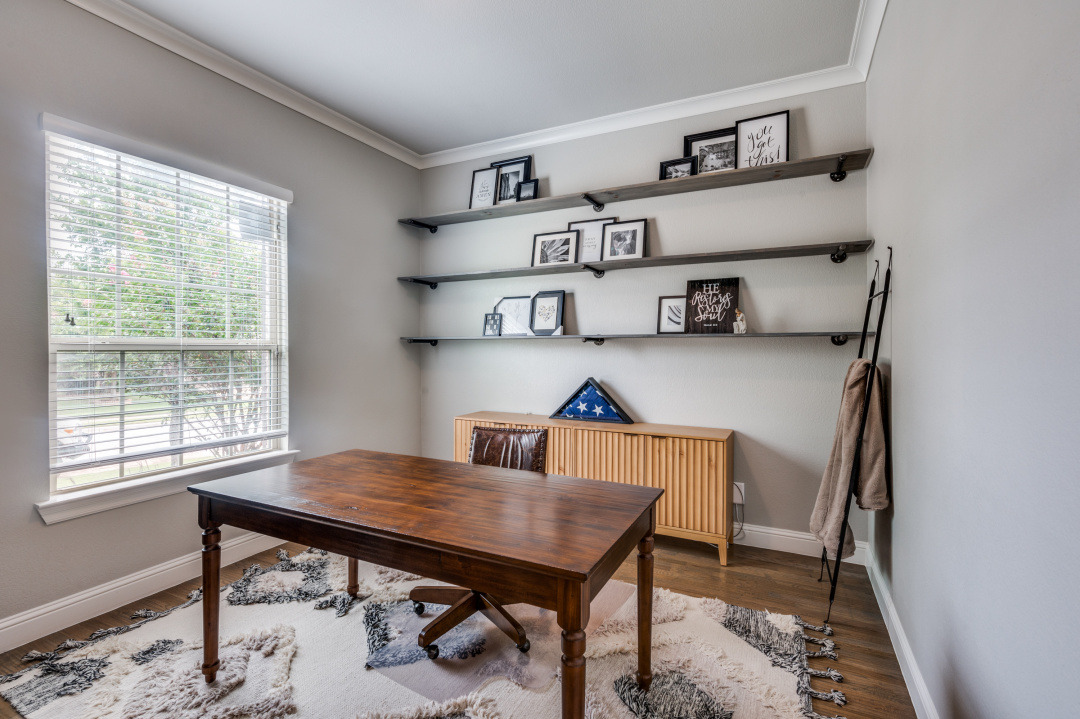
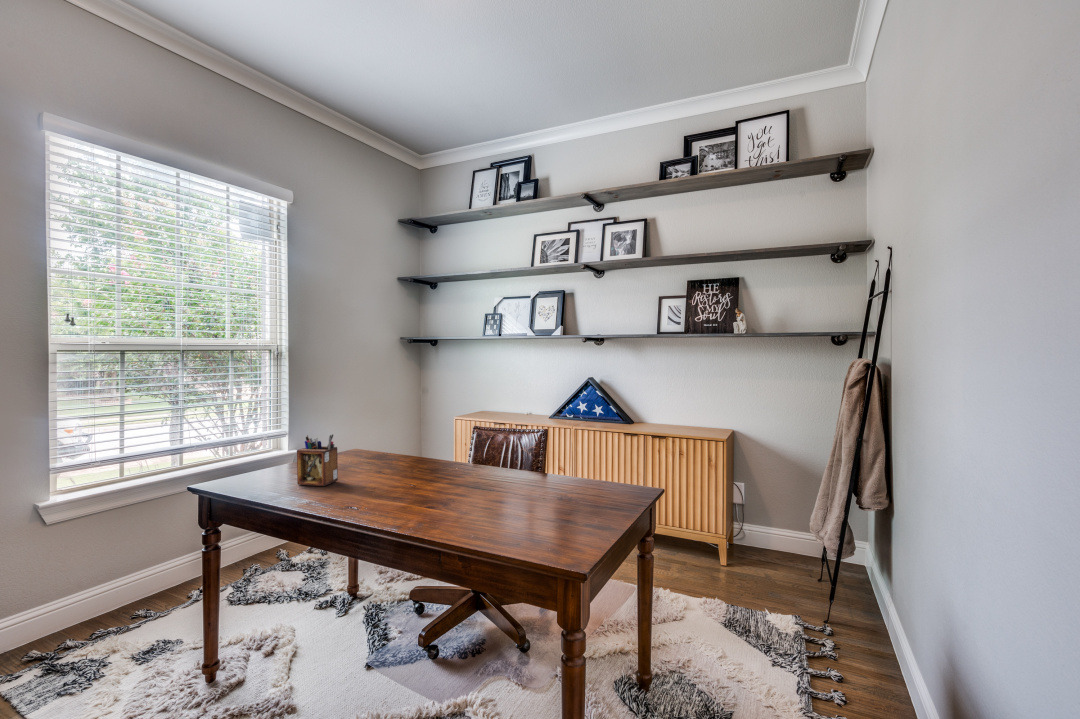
+ desk organizer (317, 458)
